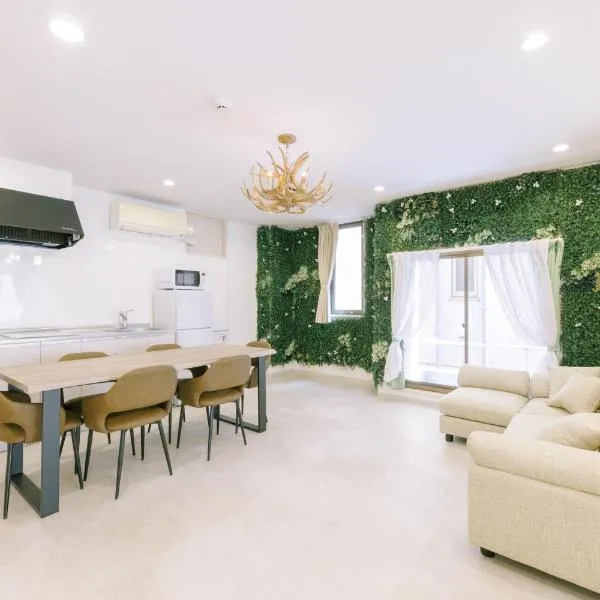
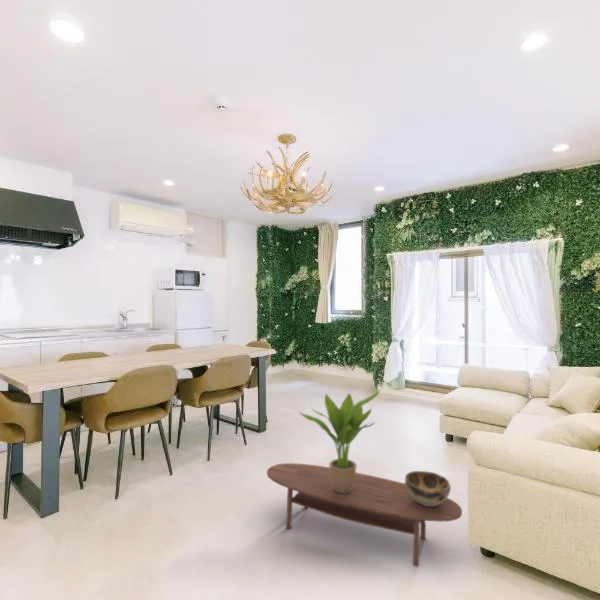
+ potted plant (344, 436)
+ coffee table (354, 509)
+ decorative bowl (427, 490)
